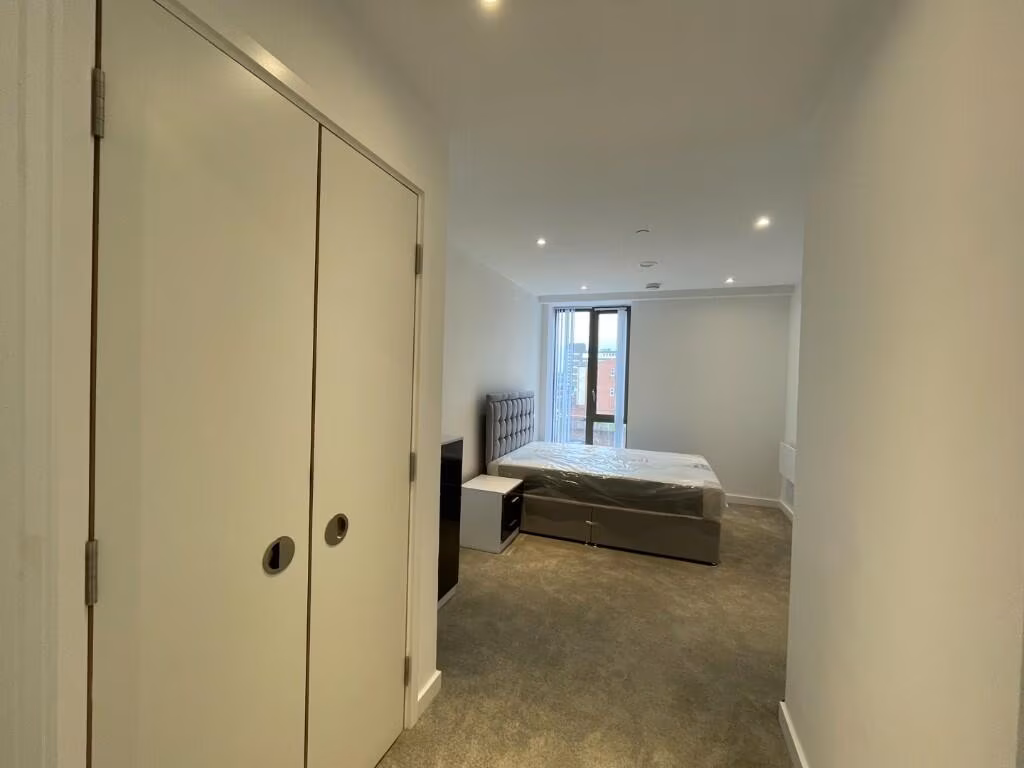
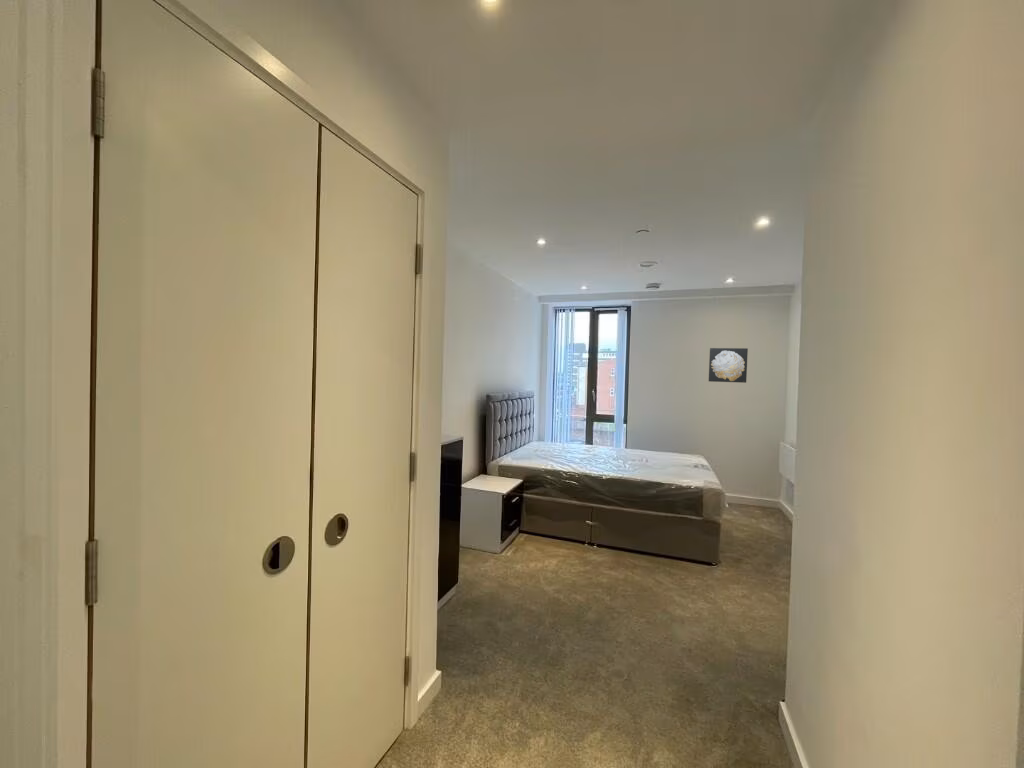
+ wall art (727, 365)
